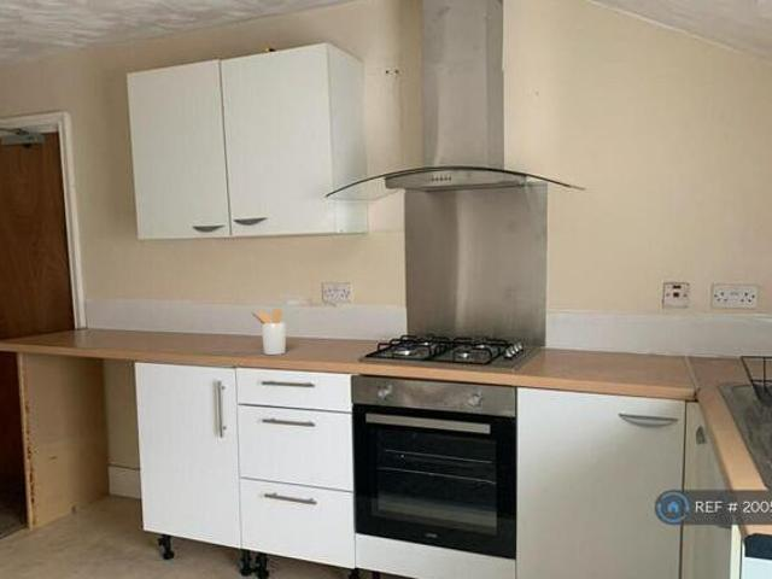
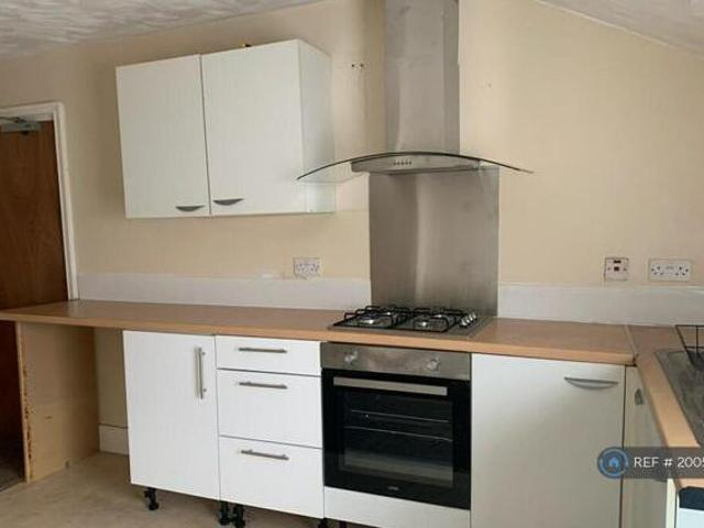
- utensil holder (267, 331)
